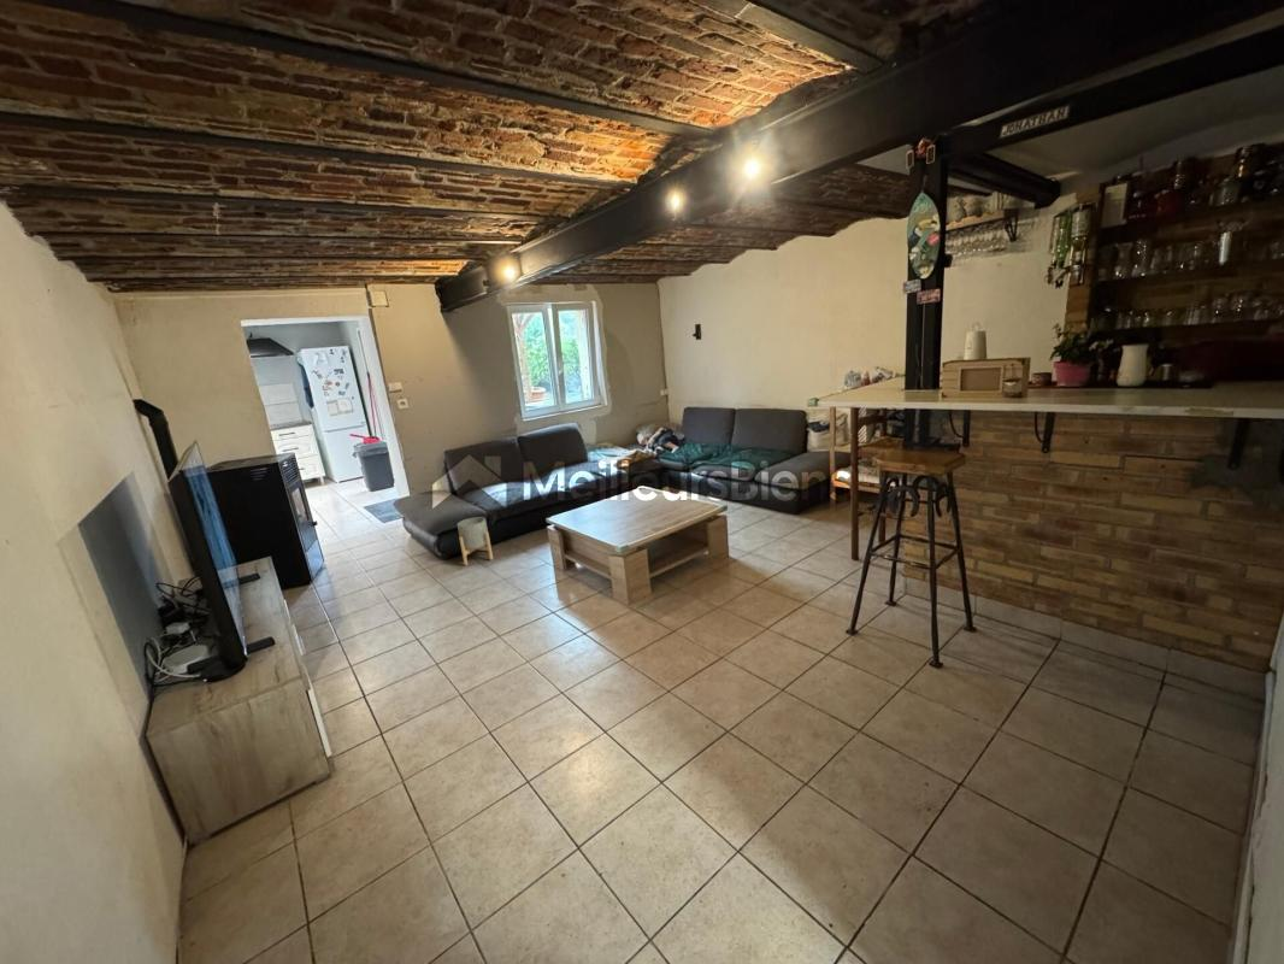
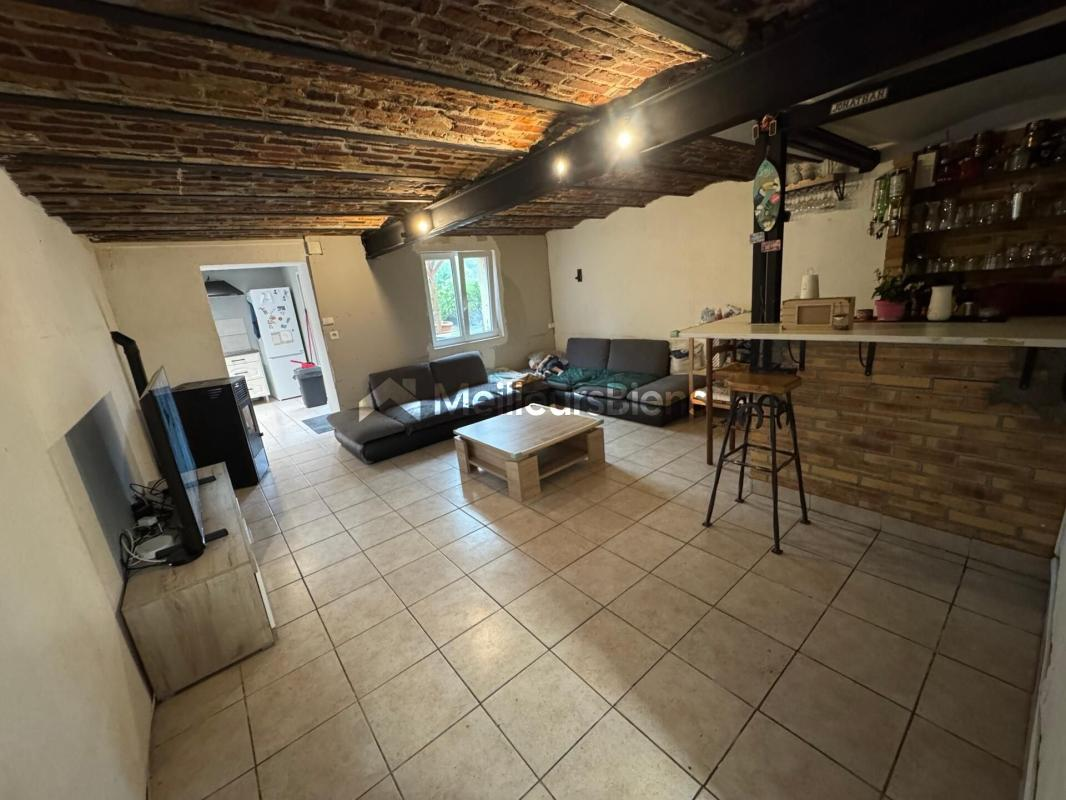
- planter (475, 540)
